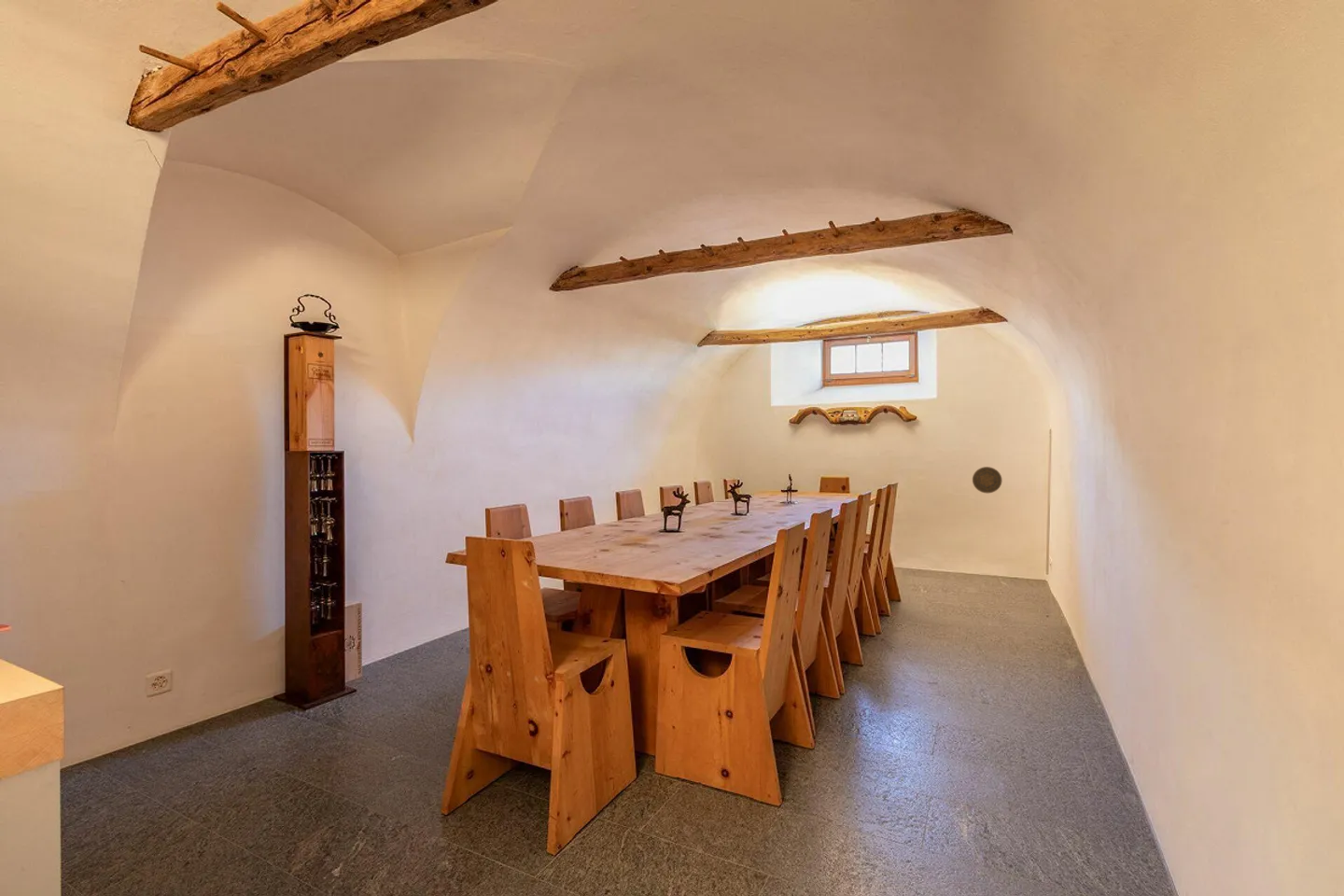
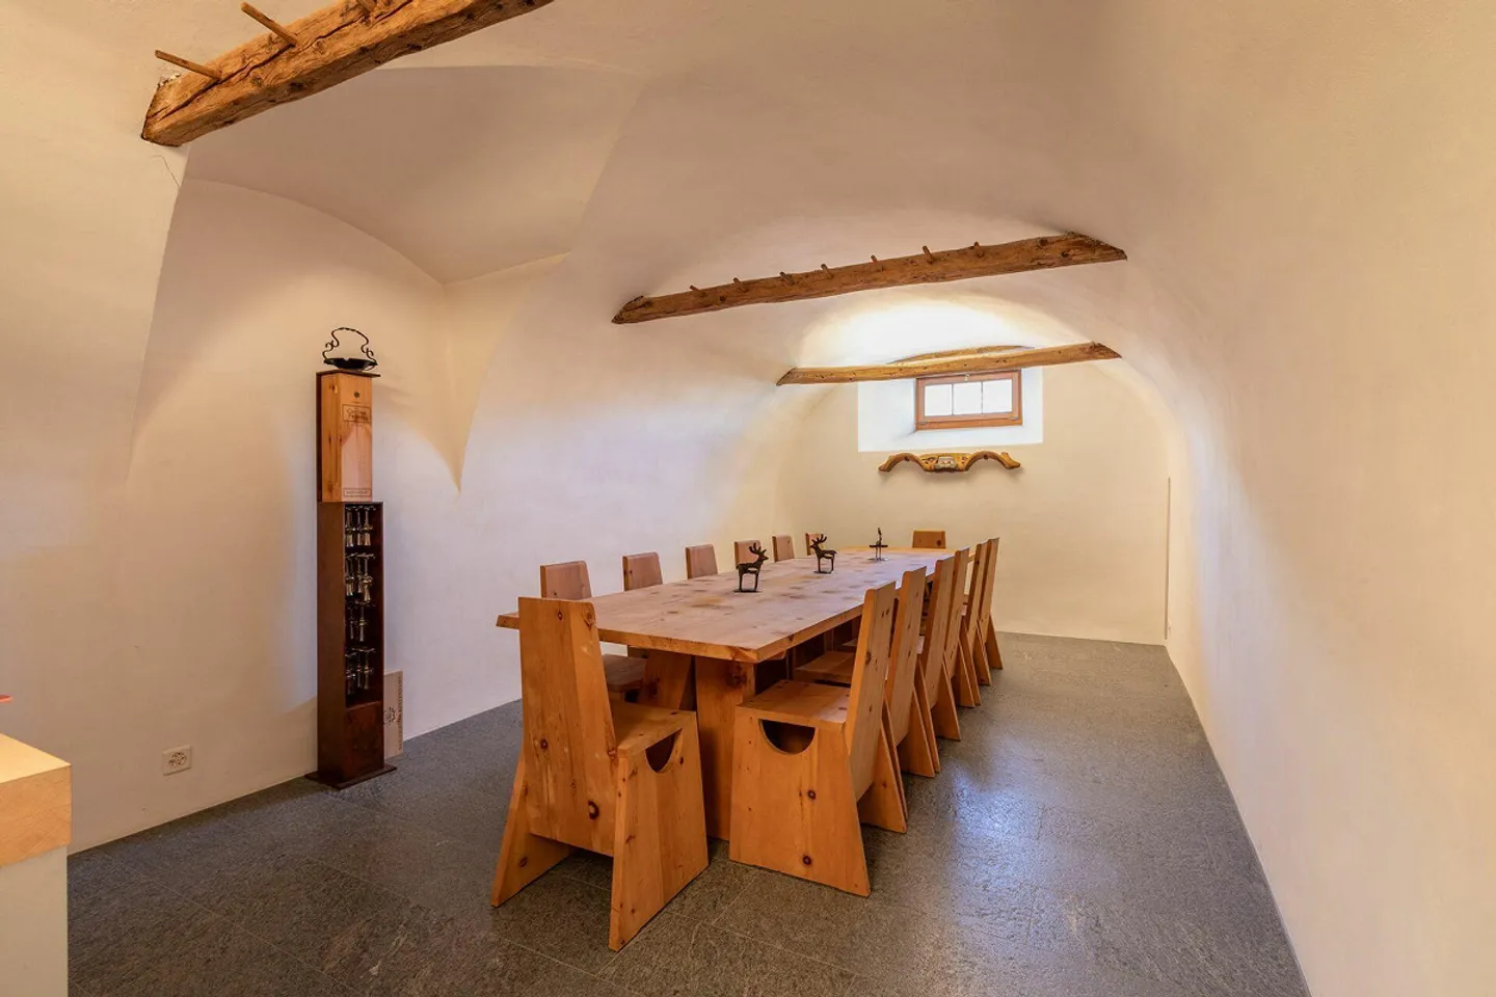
- decorative plate (987, 480)
